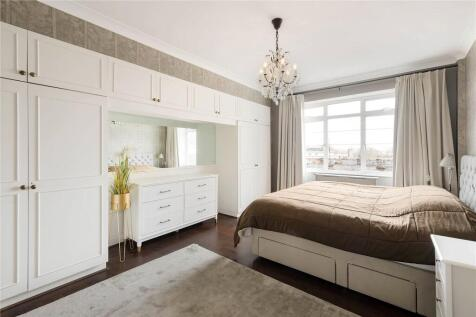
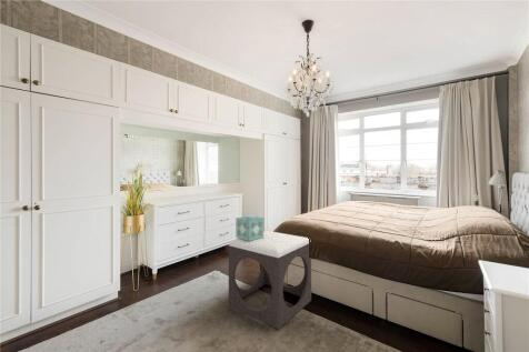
+ footstool (270, 270)
+ decorative box (249, 227)
